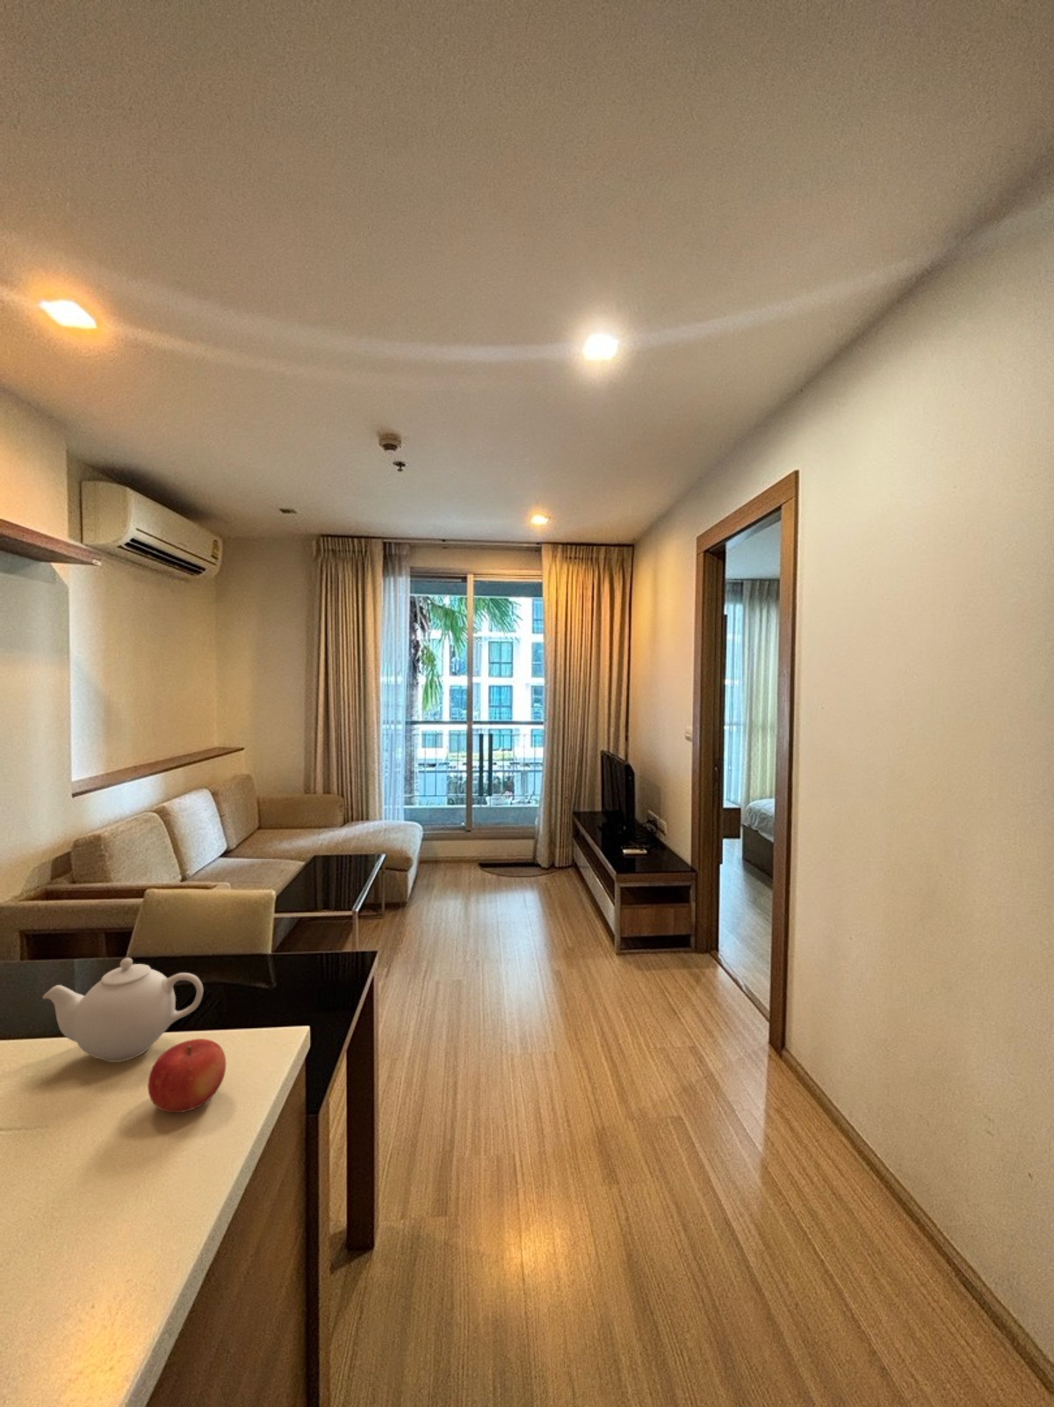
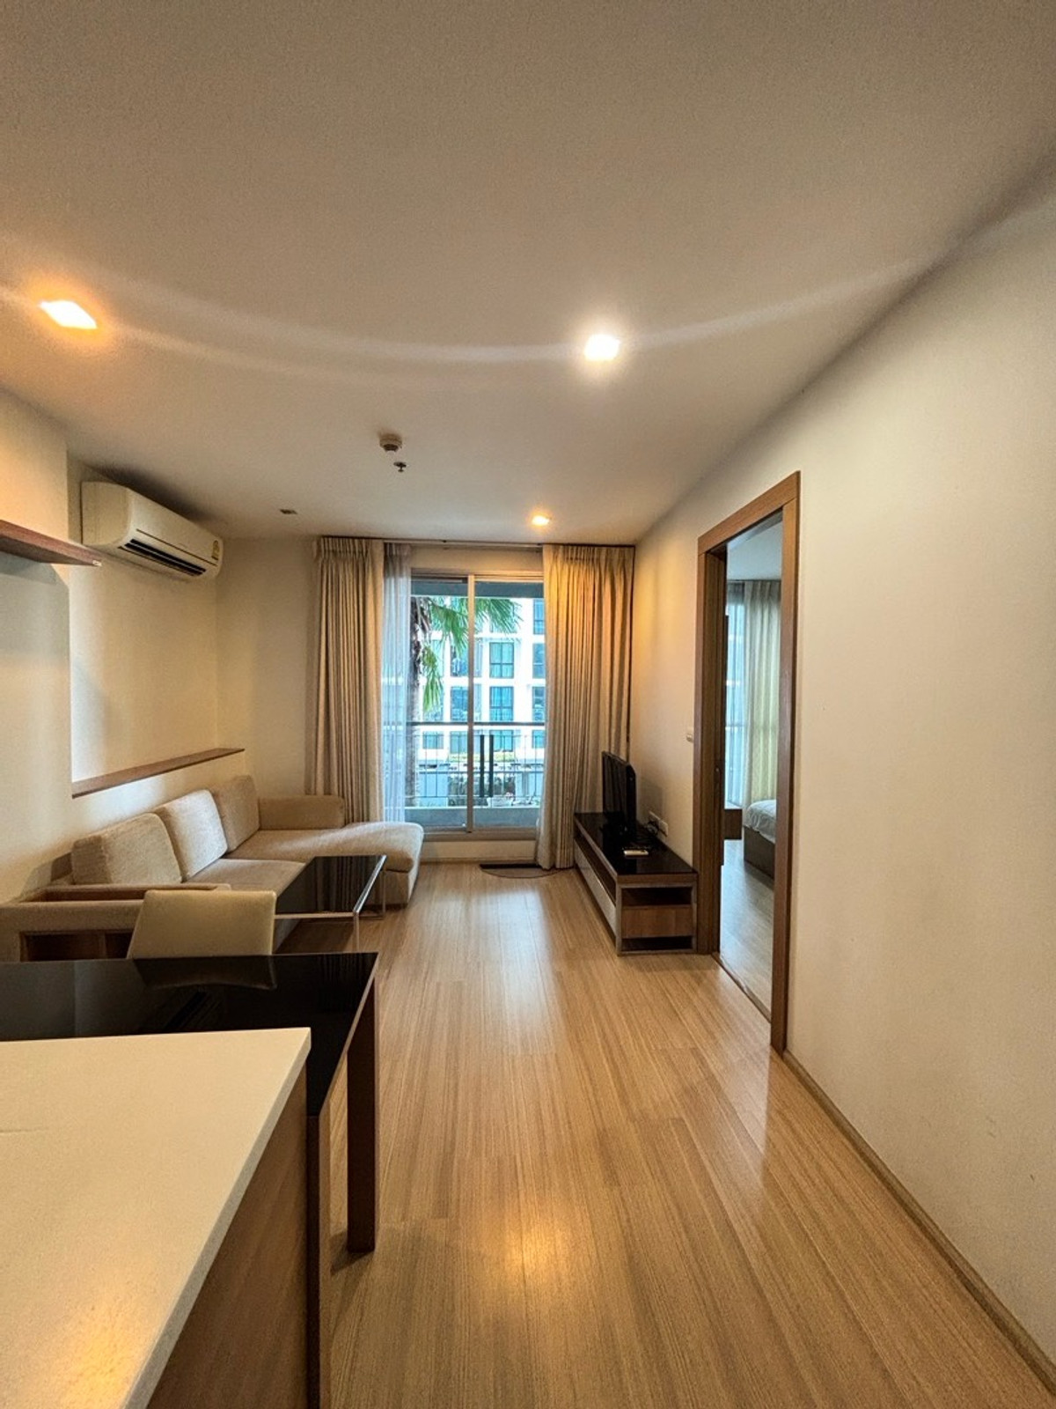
- teapot (125, 1004)
- fruit (188, 1071)
